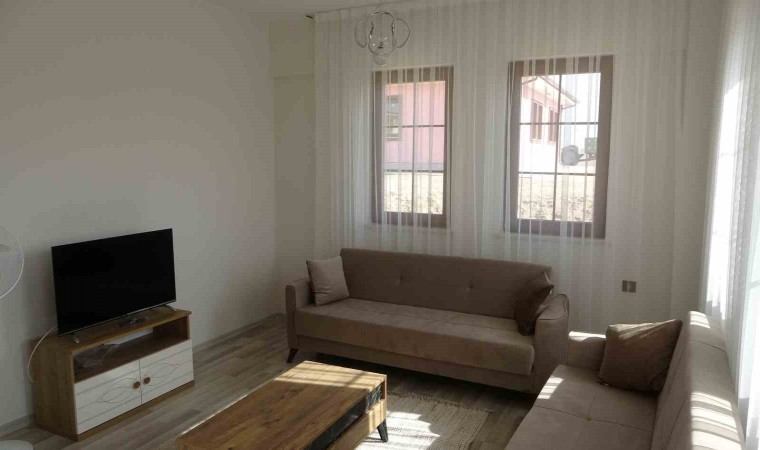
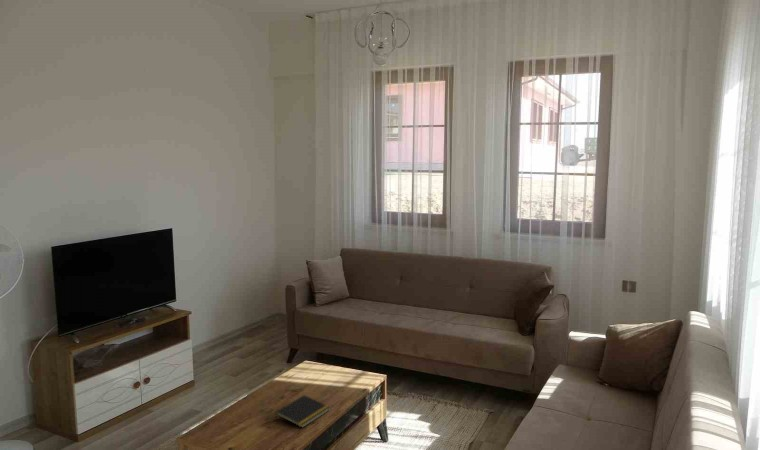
+ notepad (303, 410)
